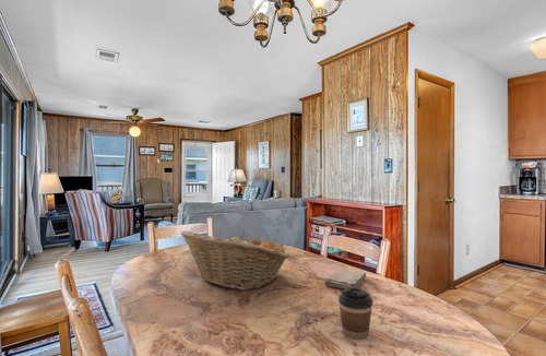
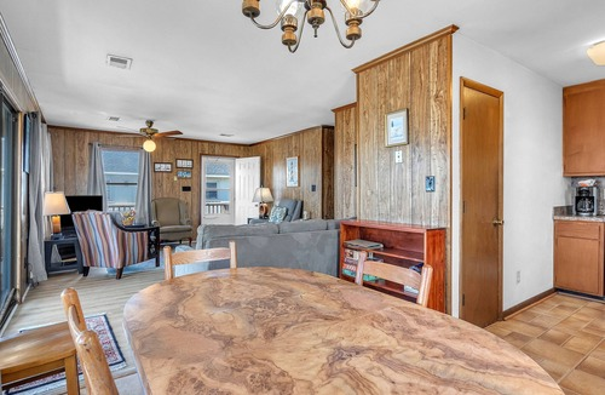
- washcloth (345, 277)
- fruit basket (234, 252)
- coffee cup (355, 310)
